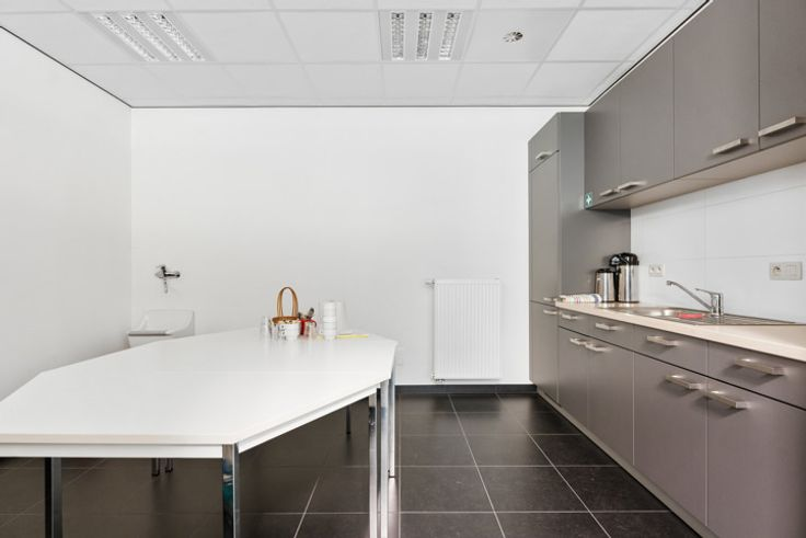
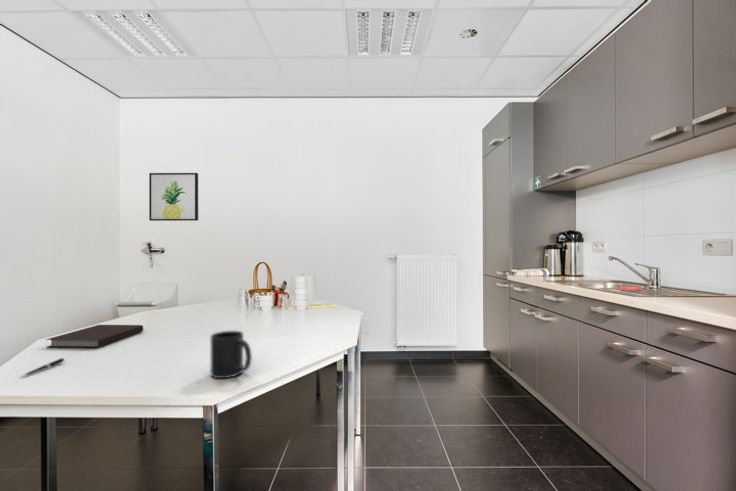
+ notebook (98, 335)
+ mug (231, 354)
+ wall art (173, 196)
+ pen (42, 367)
